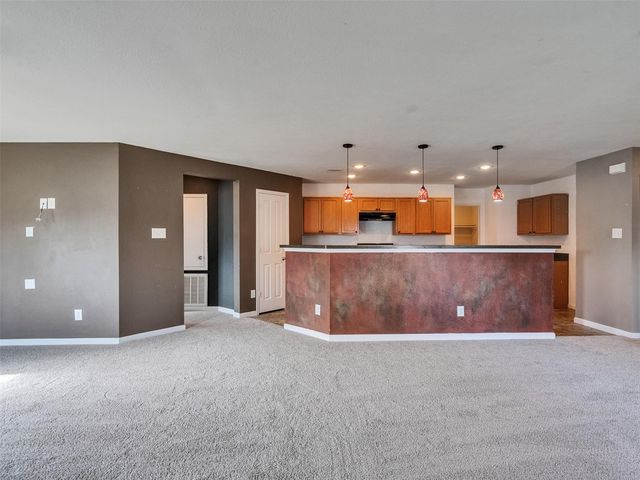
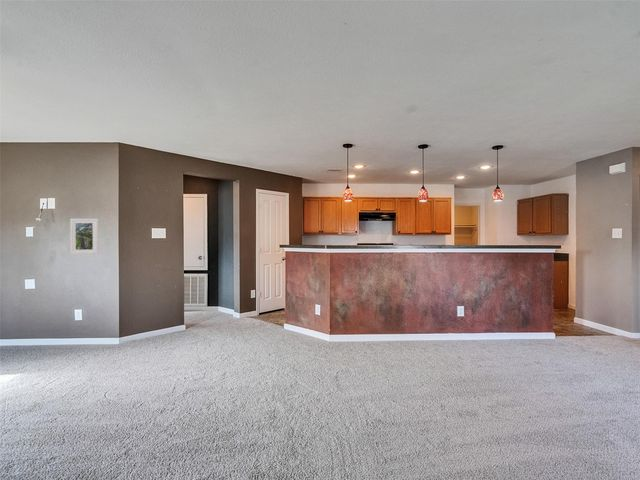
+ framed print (84, 236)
